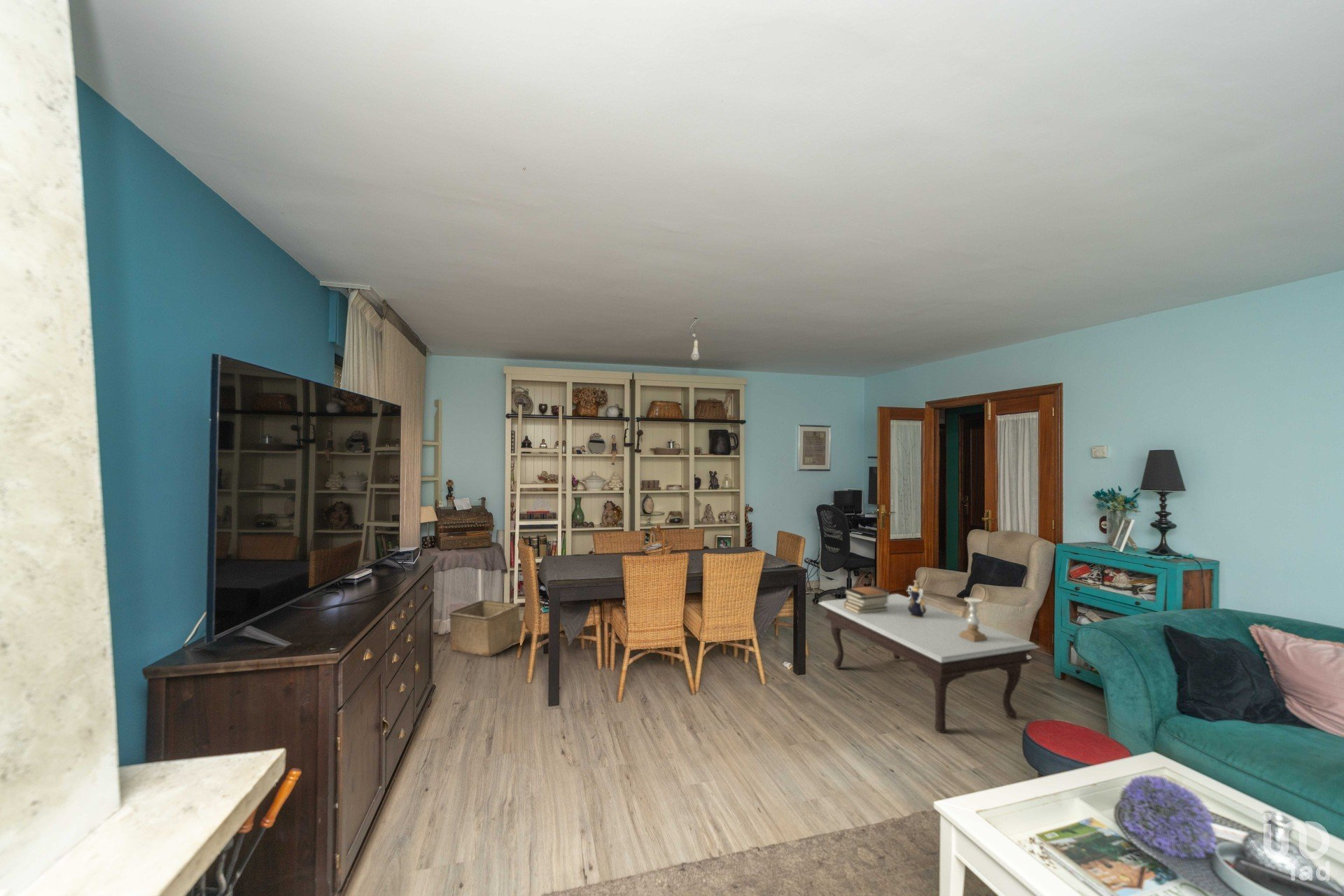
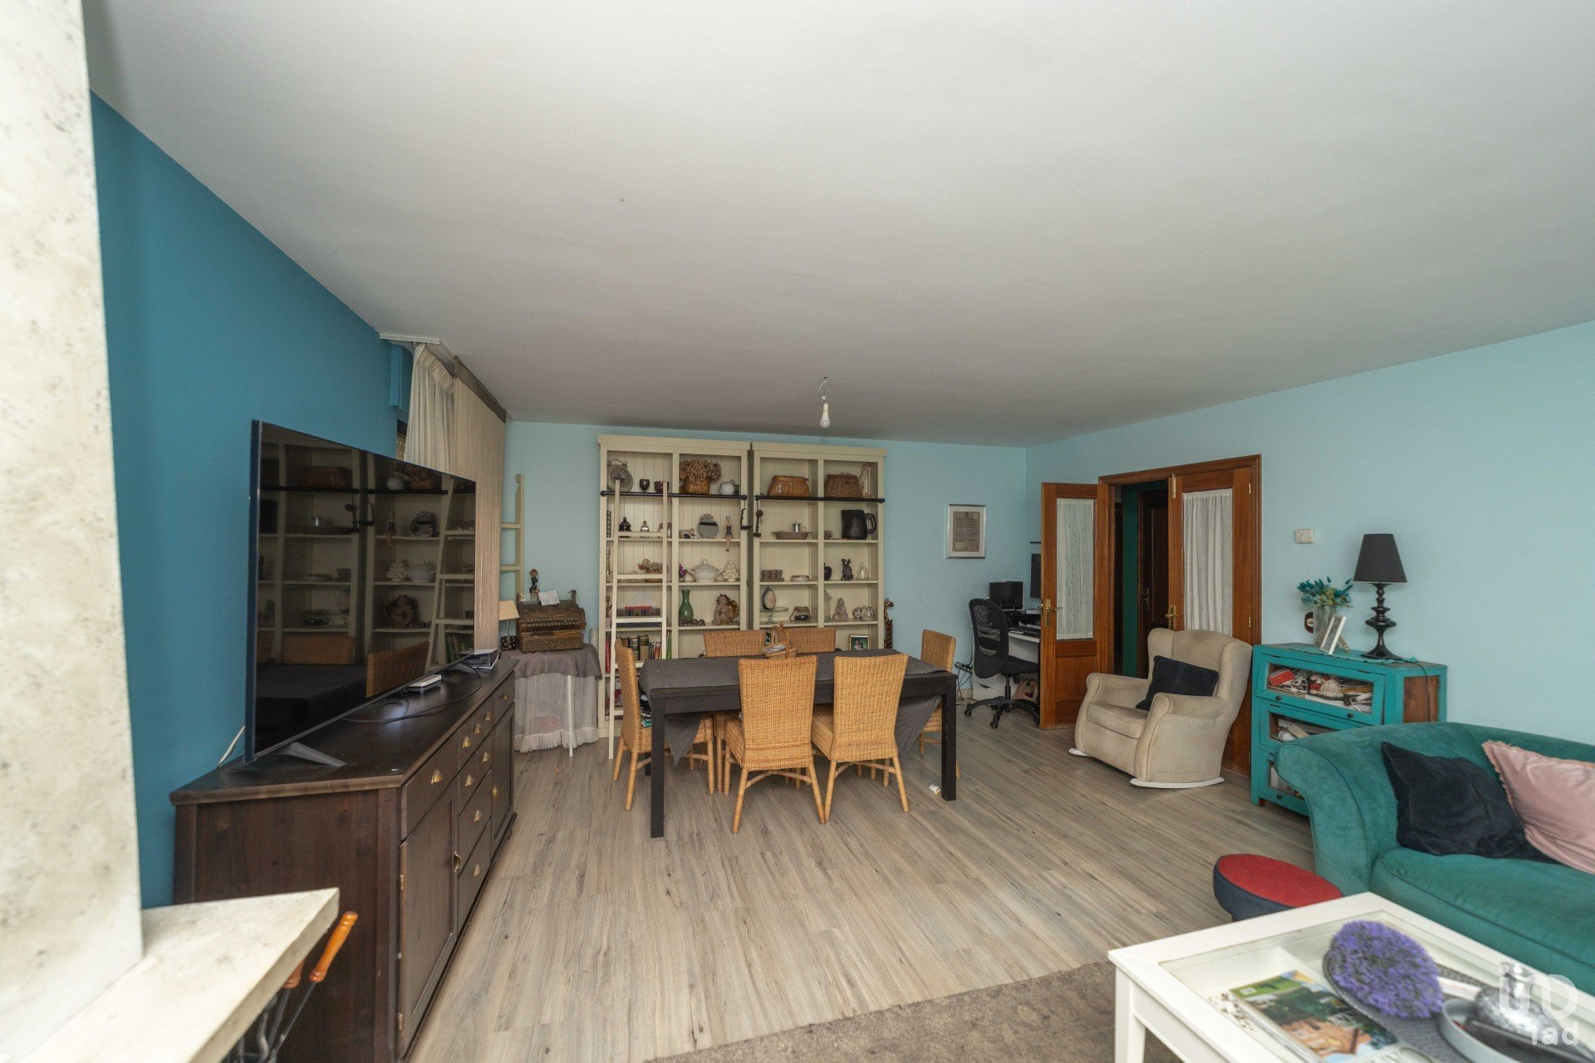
- decorative vase (917, 597)
- storage bin (486, 626)
- candle holder (973, 618)
- book stack (867, 599)
- coffee table (915, 654)
